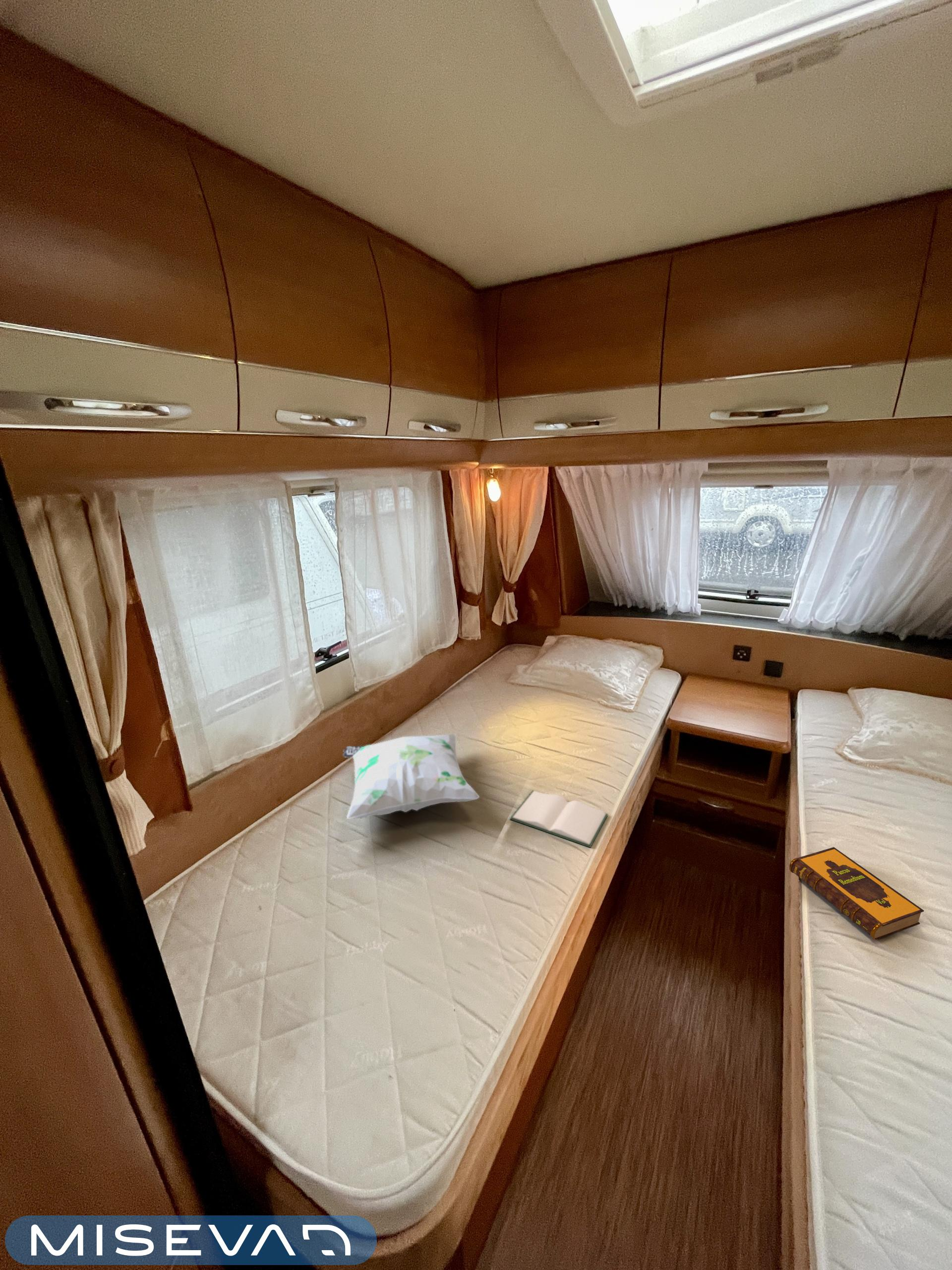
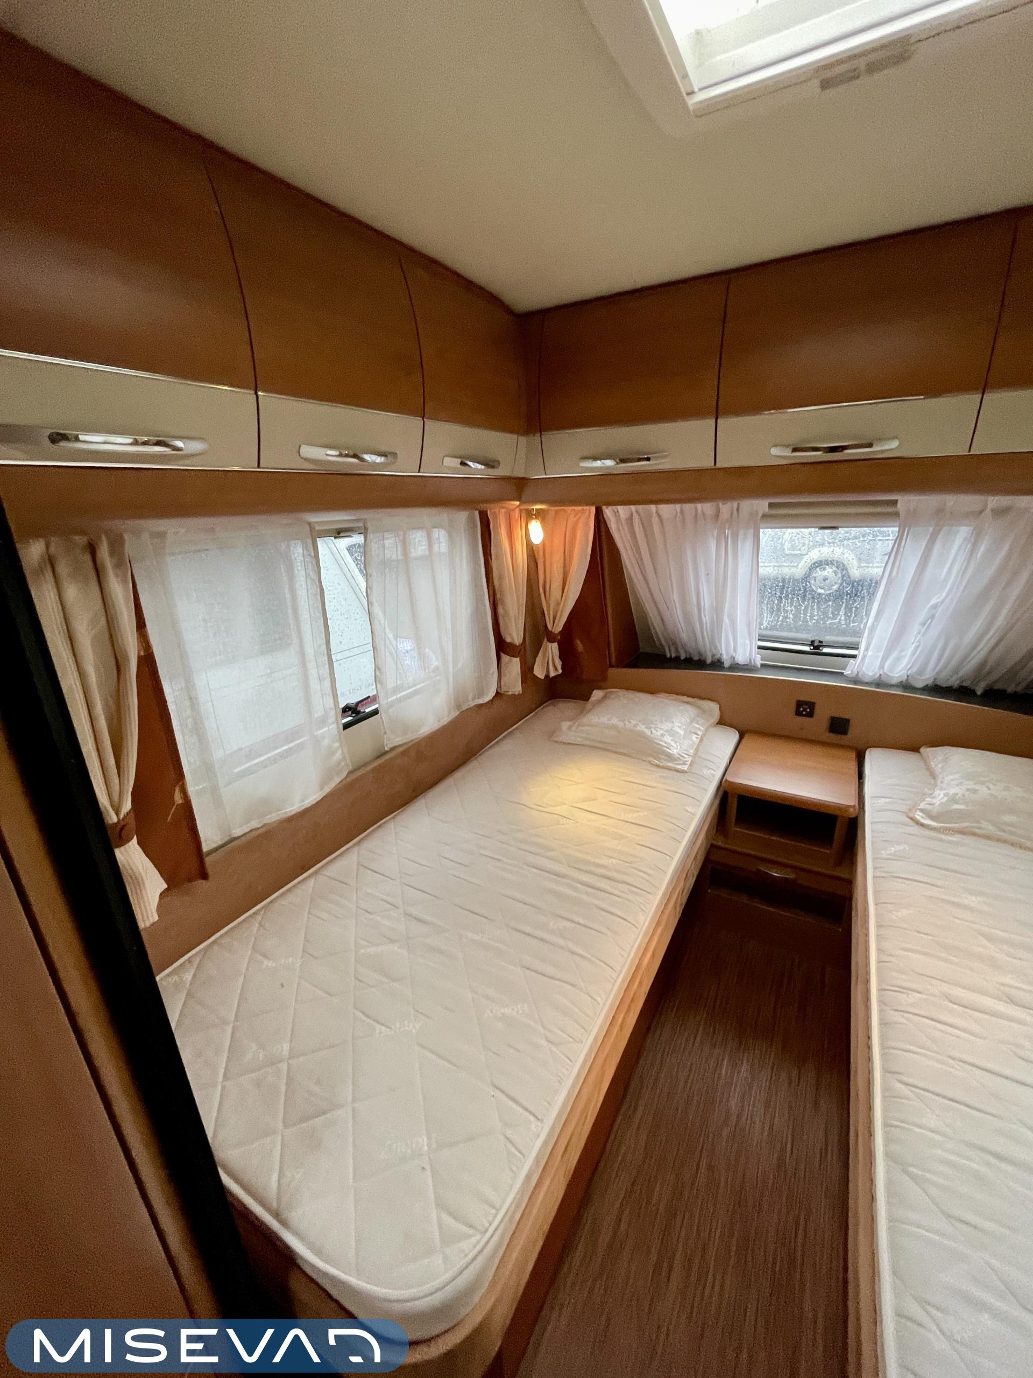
- hardback book (850, 890)
- decorative pillow (405, 770)
- hardback book (559, 814)
